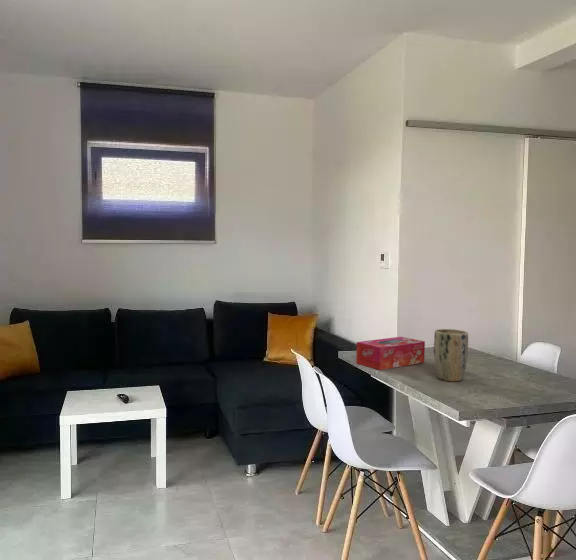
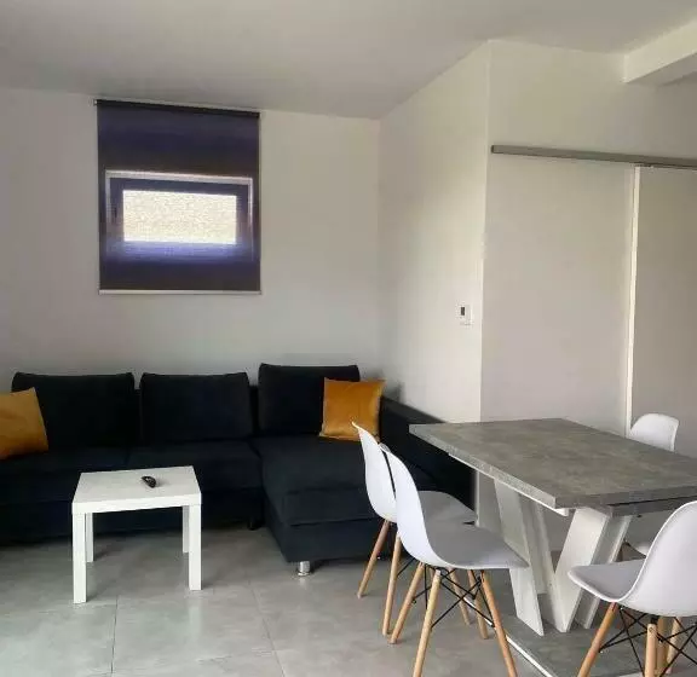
- plant pot (450, 355)
- tissue box (390, 352)
